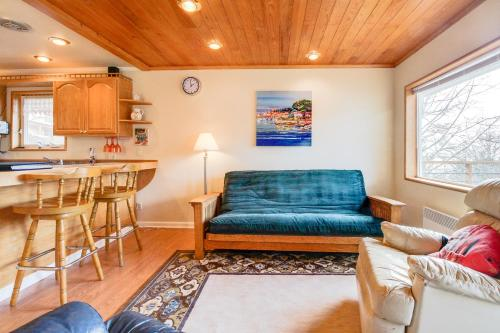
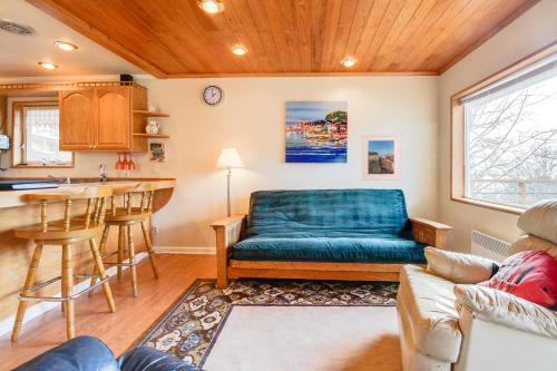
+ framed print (380, 157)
